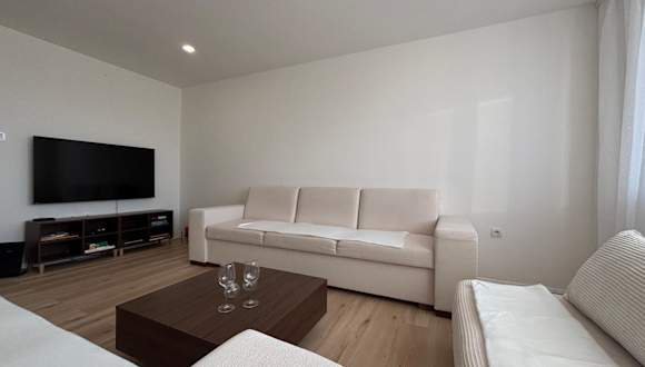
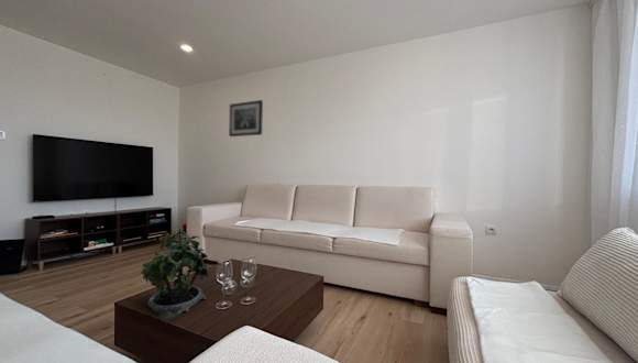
+ wall art (245, 119)
+ potted plant (176, 265)
